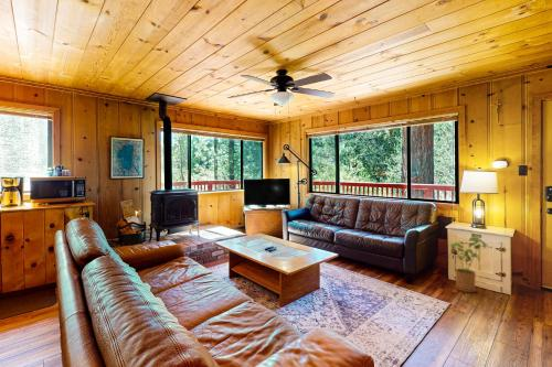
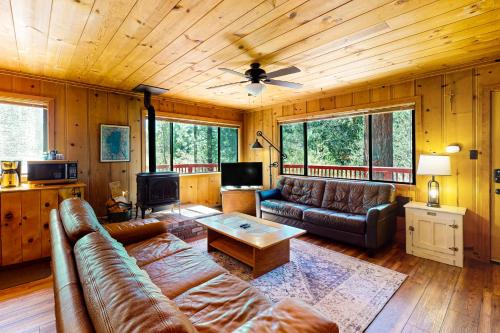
- house plant (466, 262)
